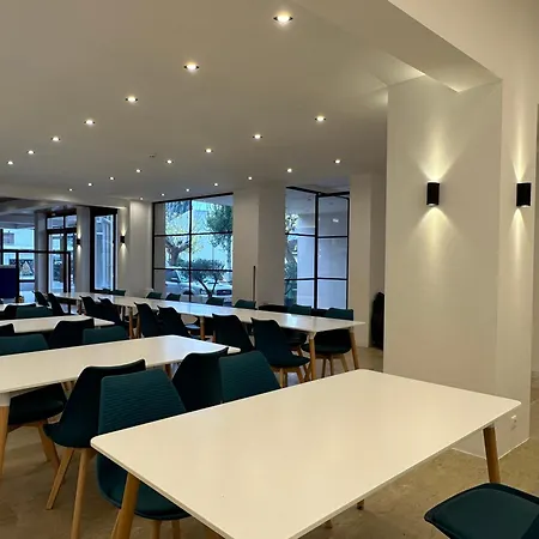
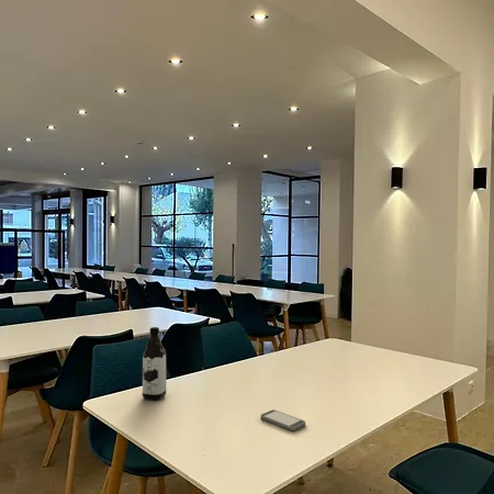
+ water bottle (154, 362)
+ smartphone (282, 419)
